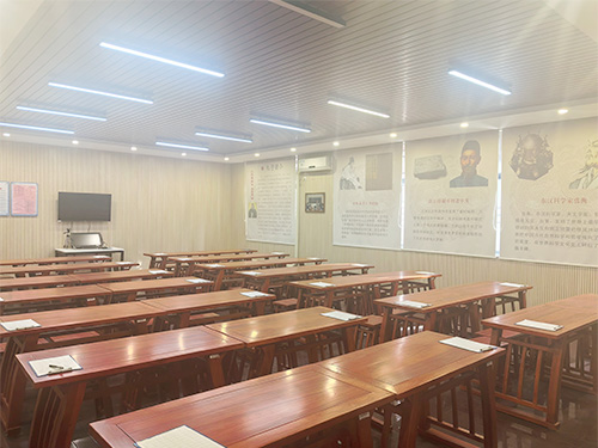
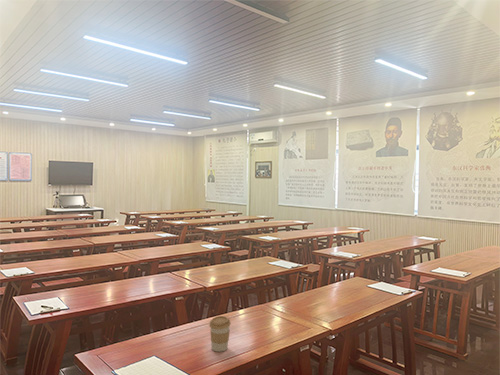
+ coffee cup (219, 333)
